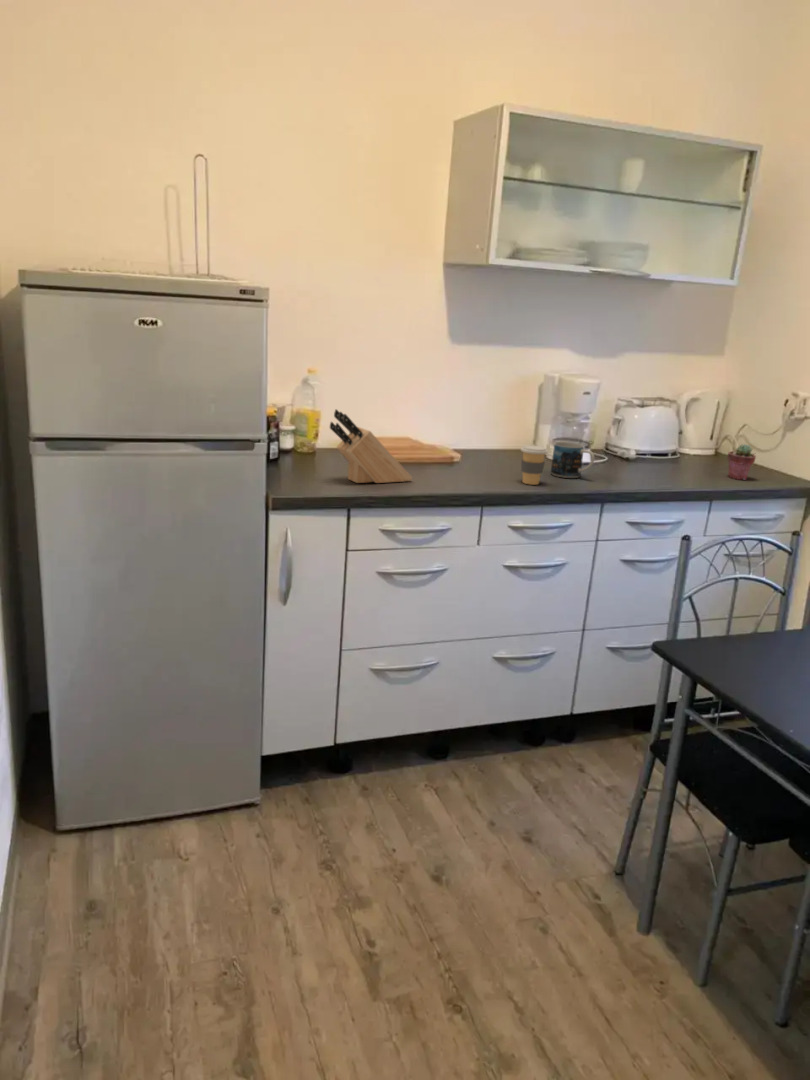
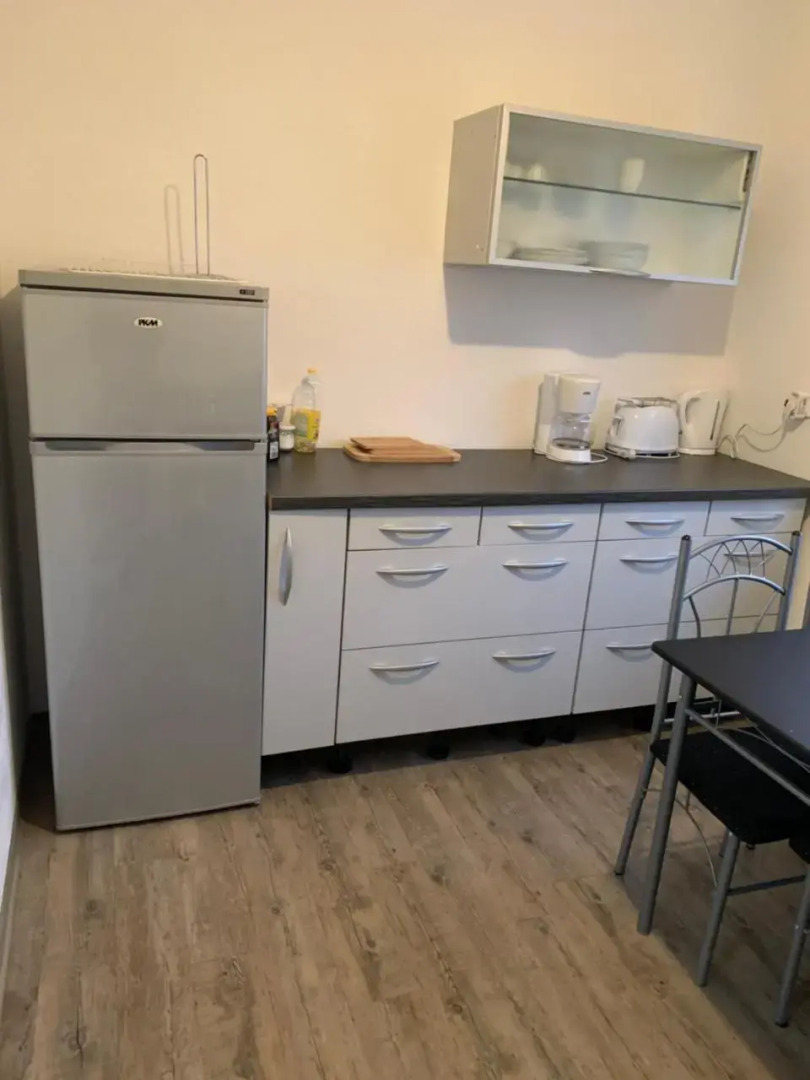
- knife block (370, 445)
- mug (573, 461)
- potted succulent (740, 461)
- coffee cup (532, 465)
